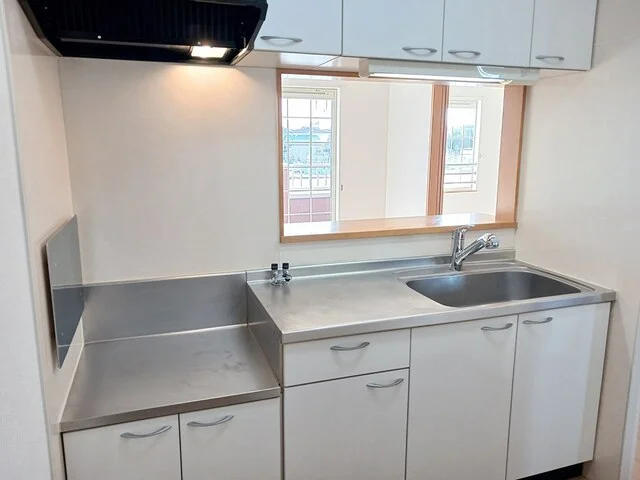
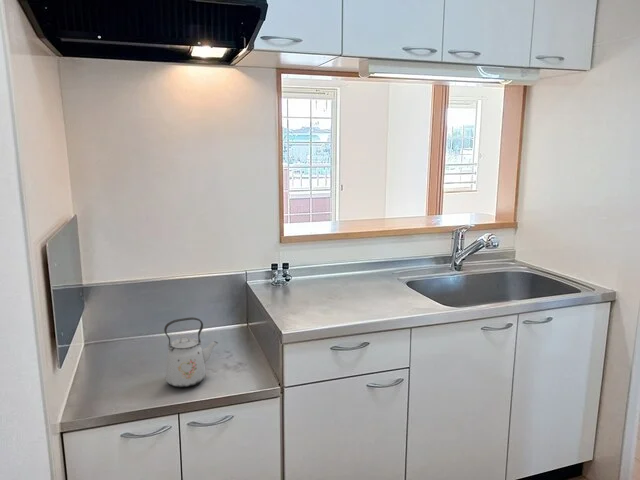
+ kettle (192, 349)
